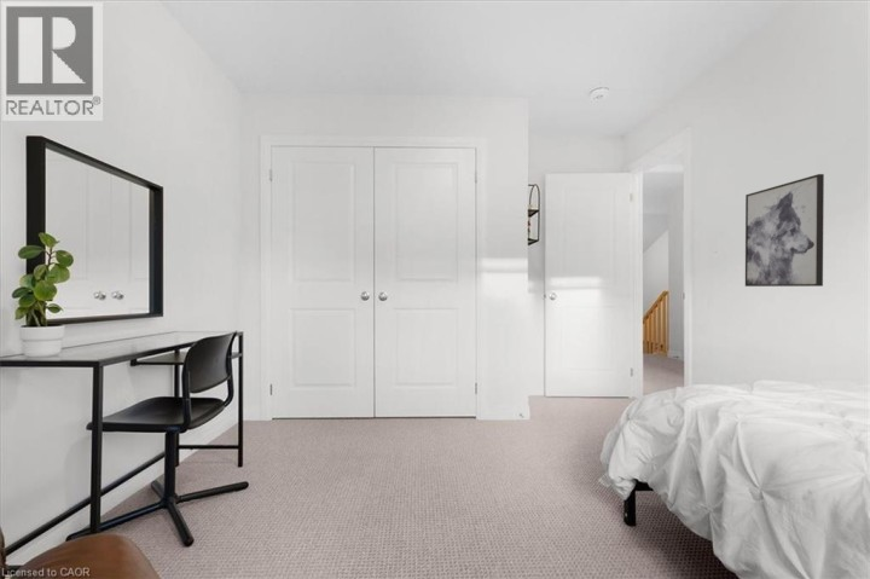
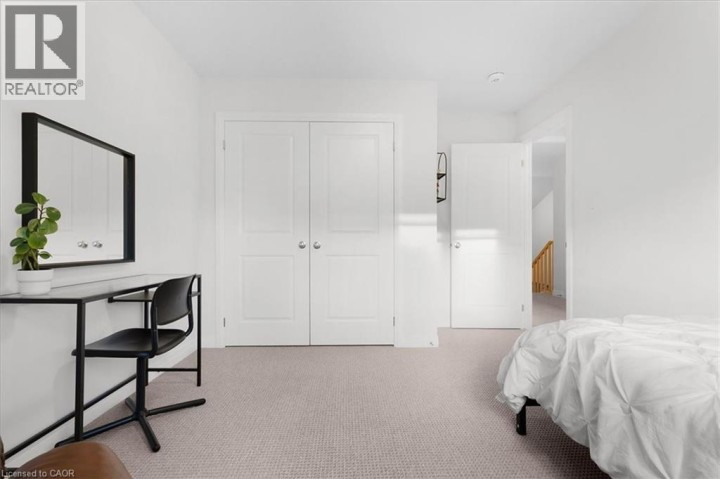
- wall art (779, 236)
